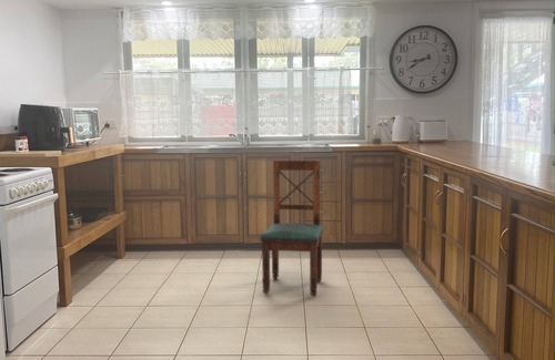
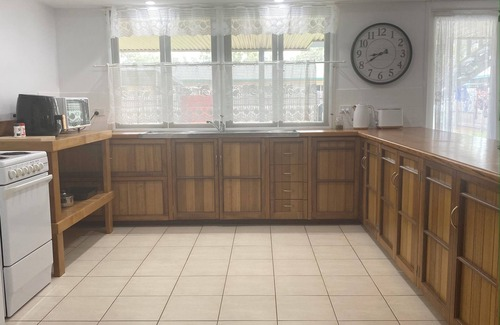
- dining chair (293, 225)
